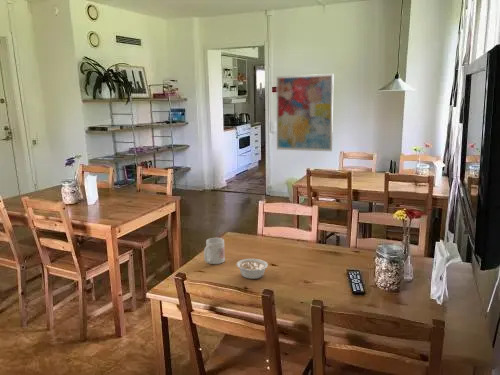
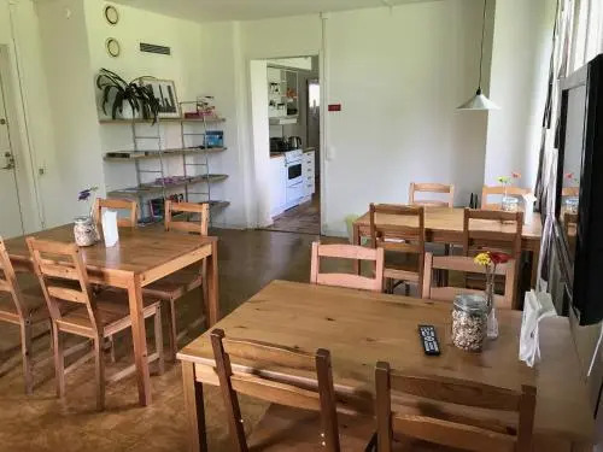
- mug (213, 251)
- wall art (303, 113)
- legume (253, 268)
